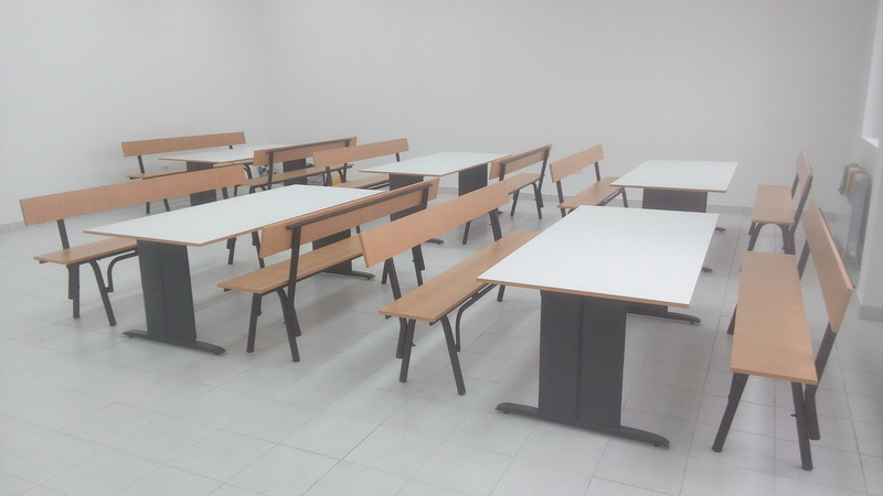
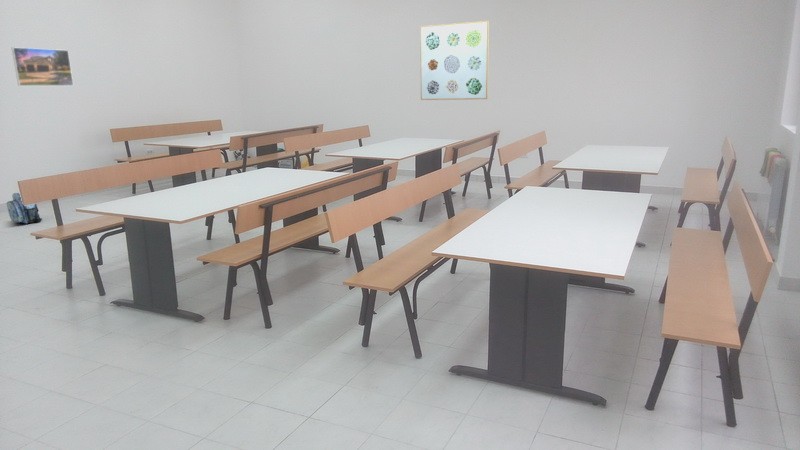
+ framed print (43, 67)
+ wall art (453, 62)
+ backpack (22, 207)
